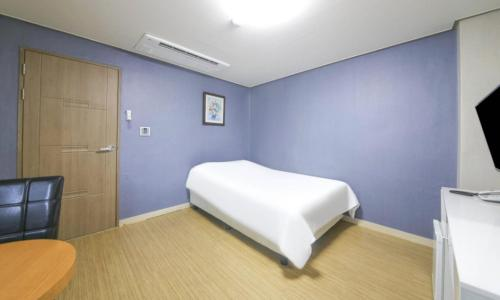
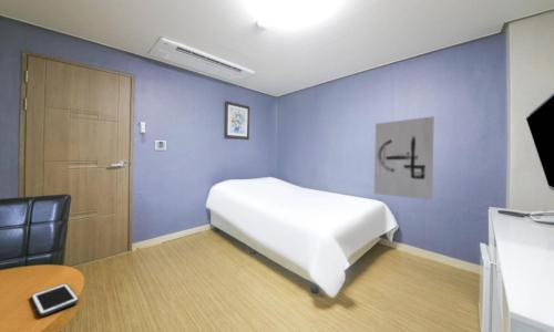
+ wall art (401, 158)
+ cell phone (54, 298)
